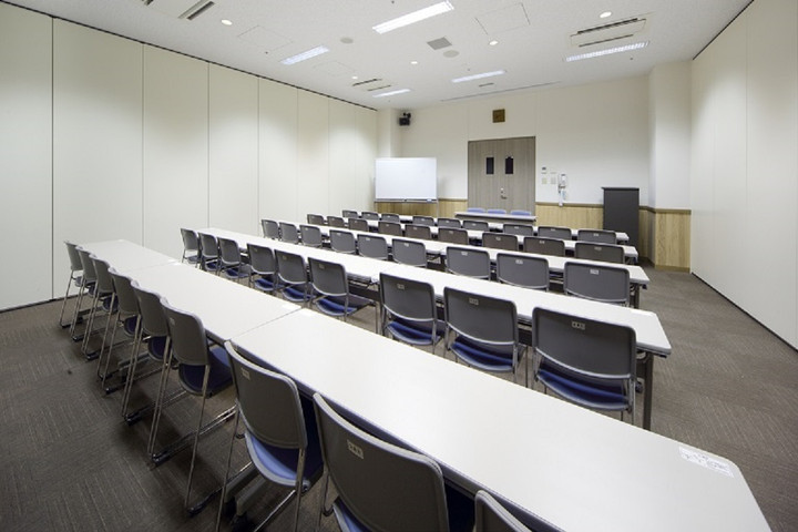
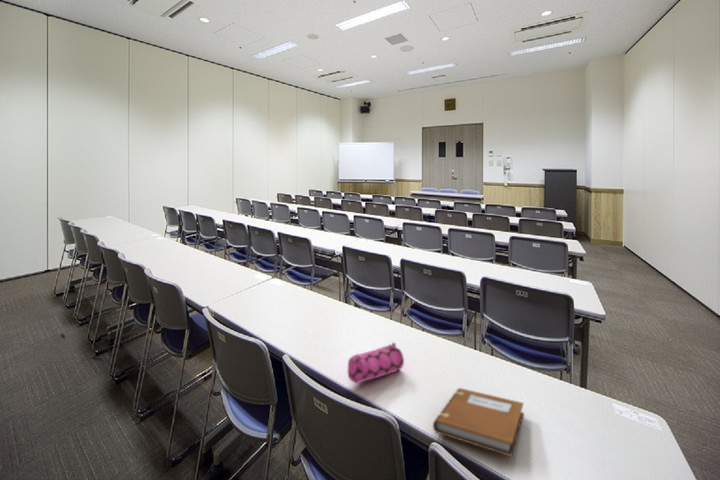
+ notebook (480, 415)
+ pencil case (375, 362)
